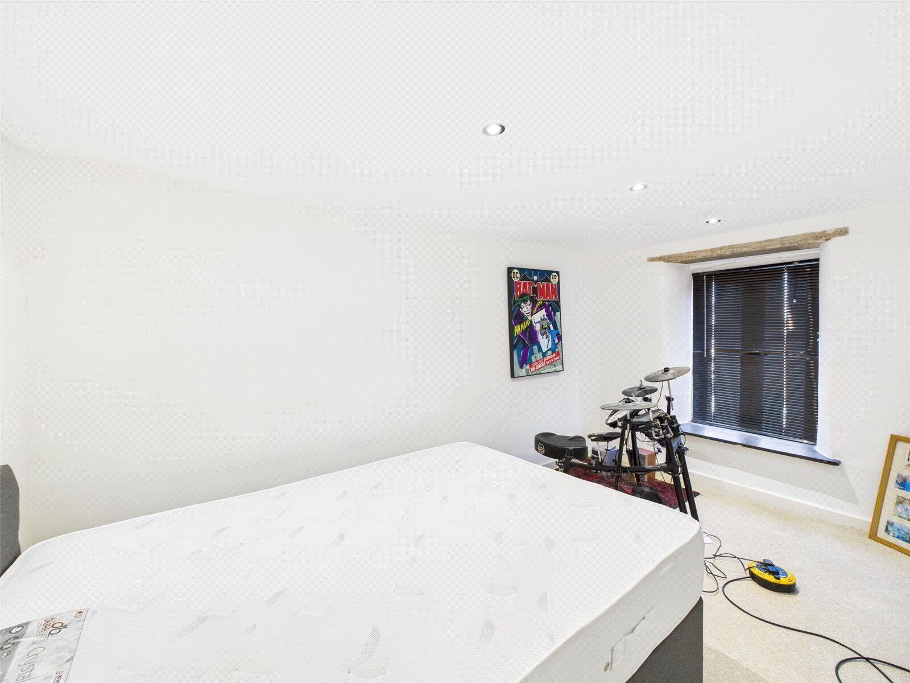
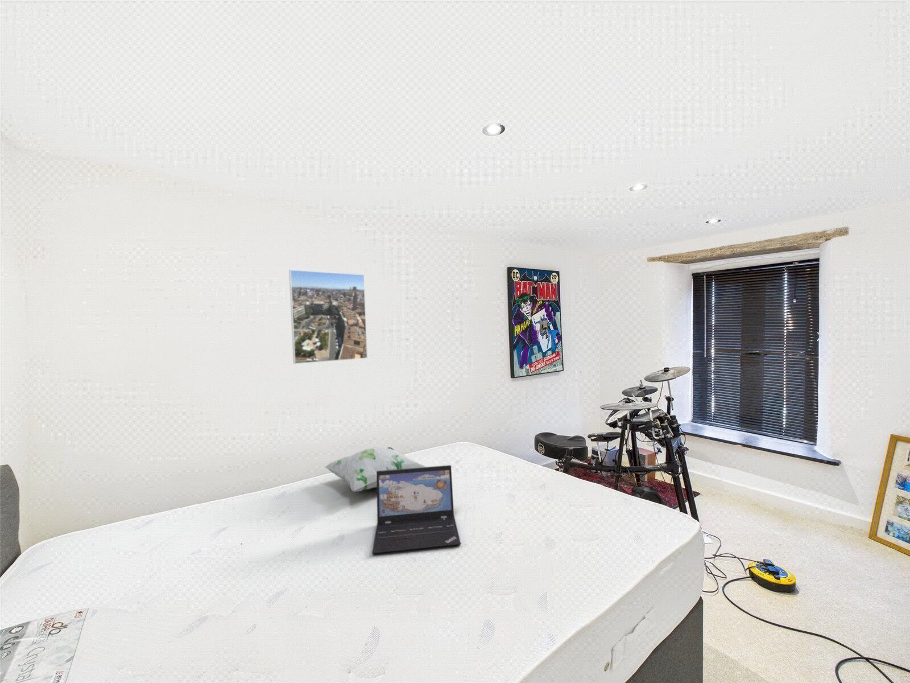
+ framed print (330, 316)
+ decorative pillow (374, 466)
+ laptop (415, 505)
